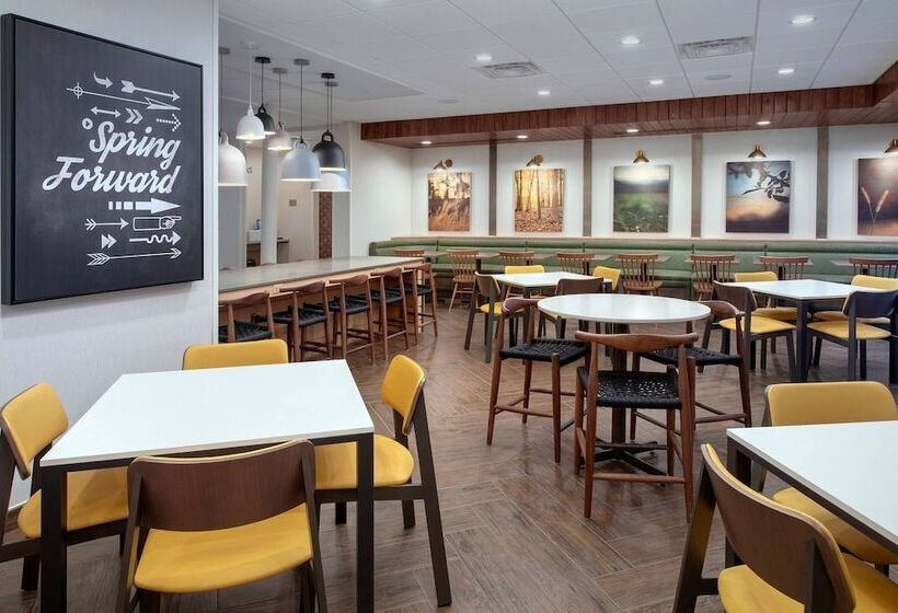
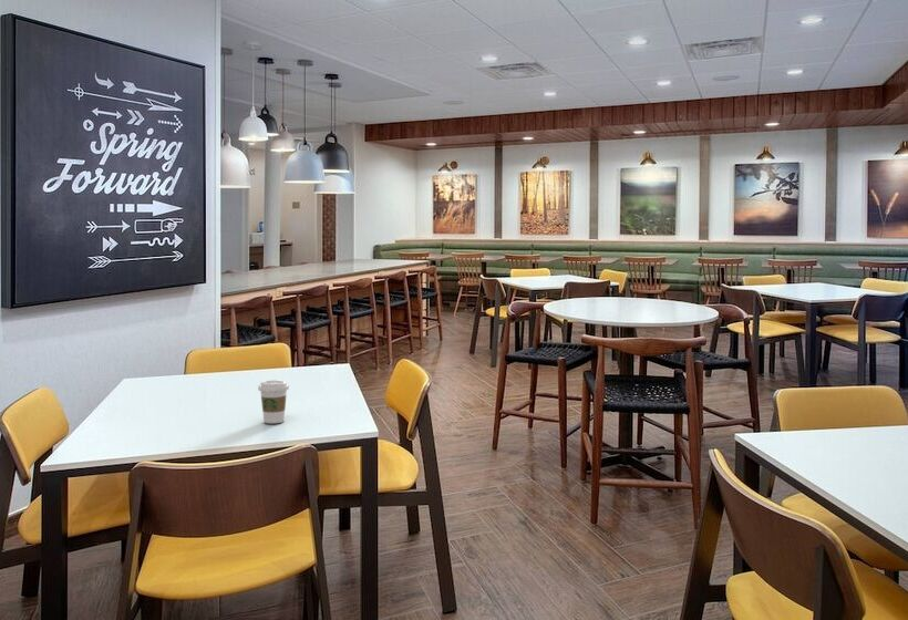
+ coffee cup (274, 401)
